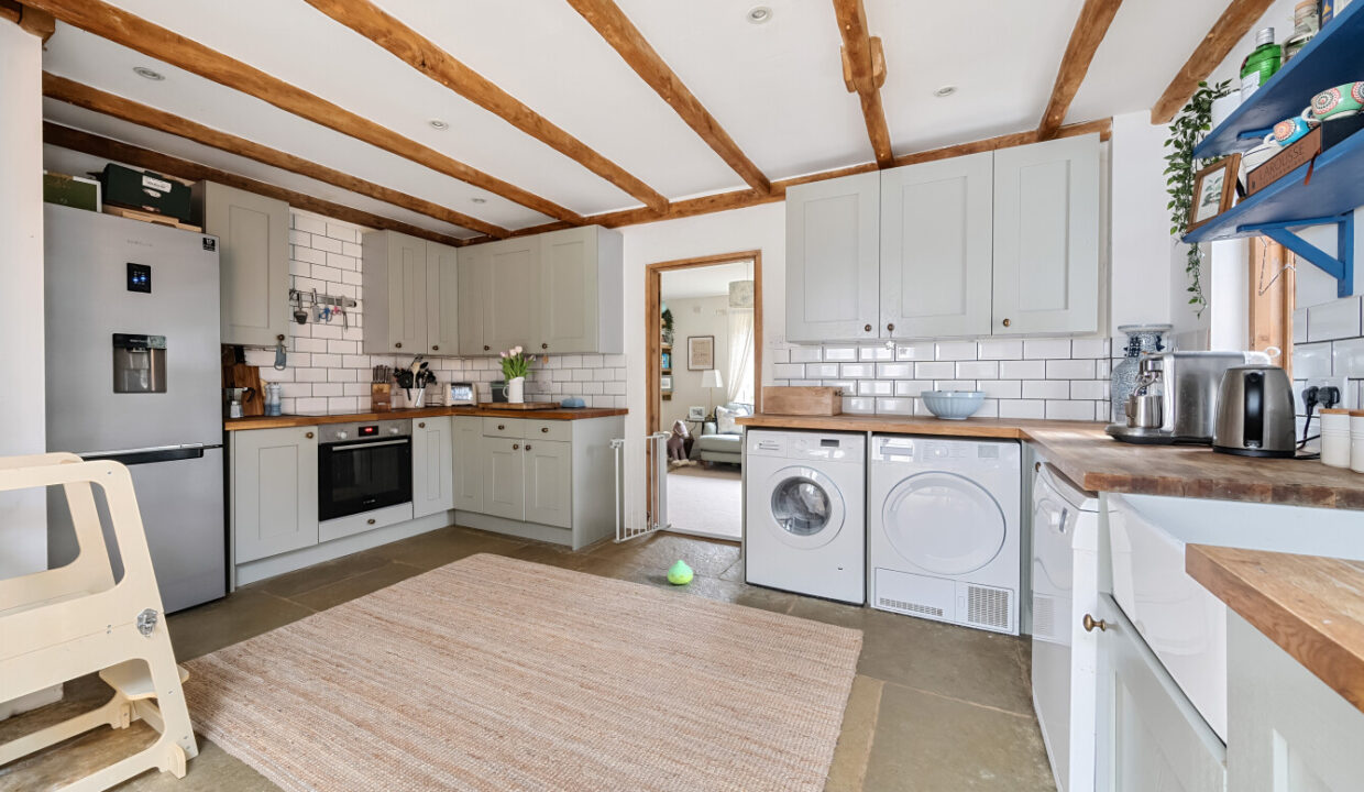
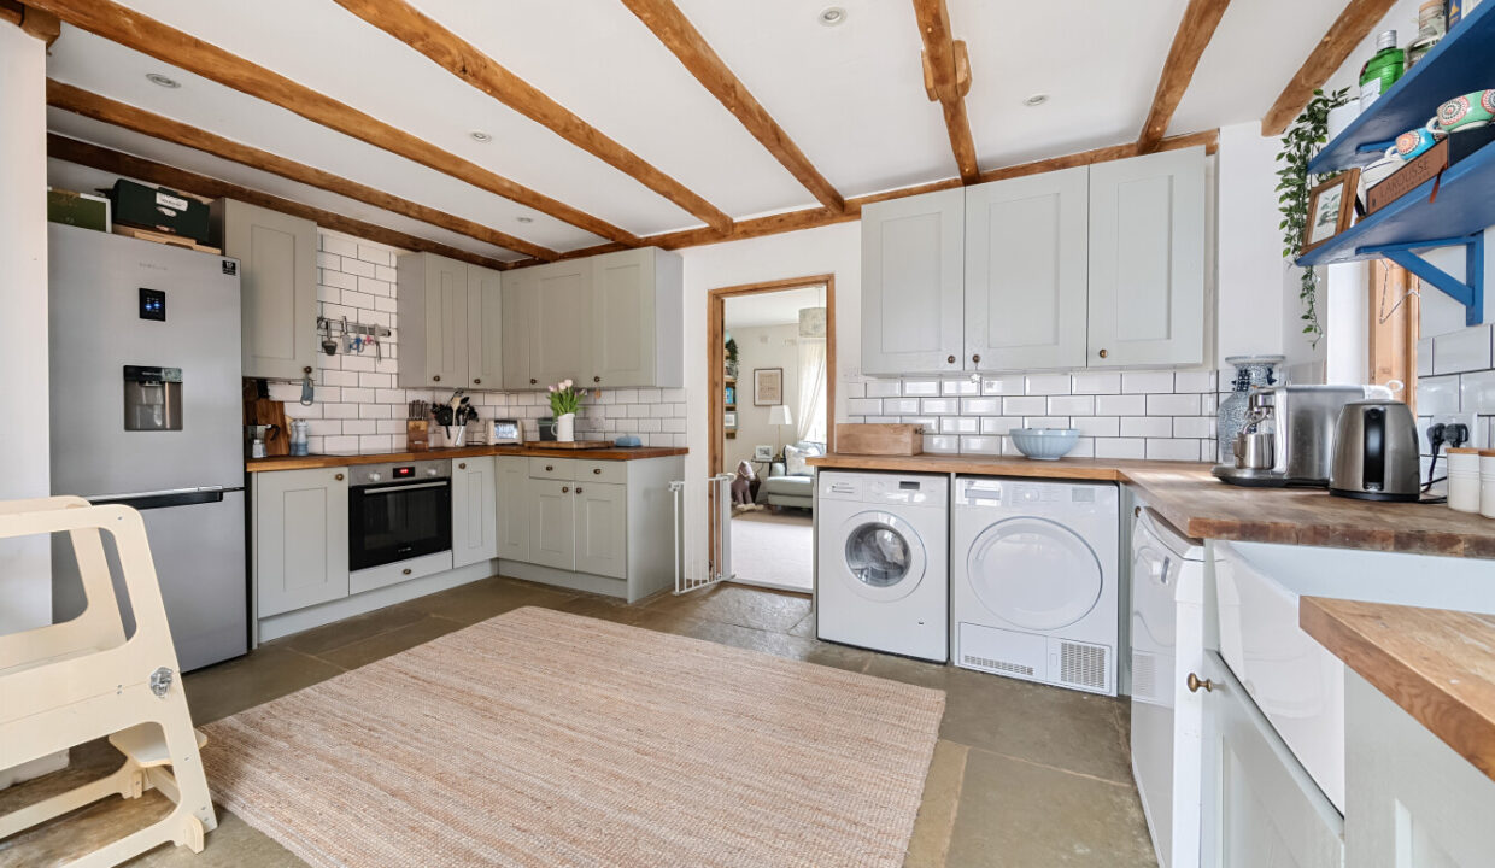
- plush toy (680, 571)
